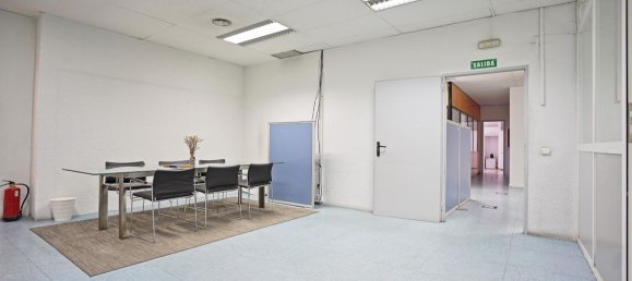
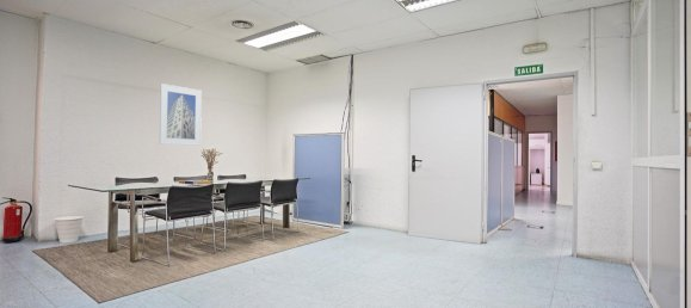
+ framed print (181, 116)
